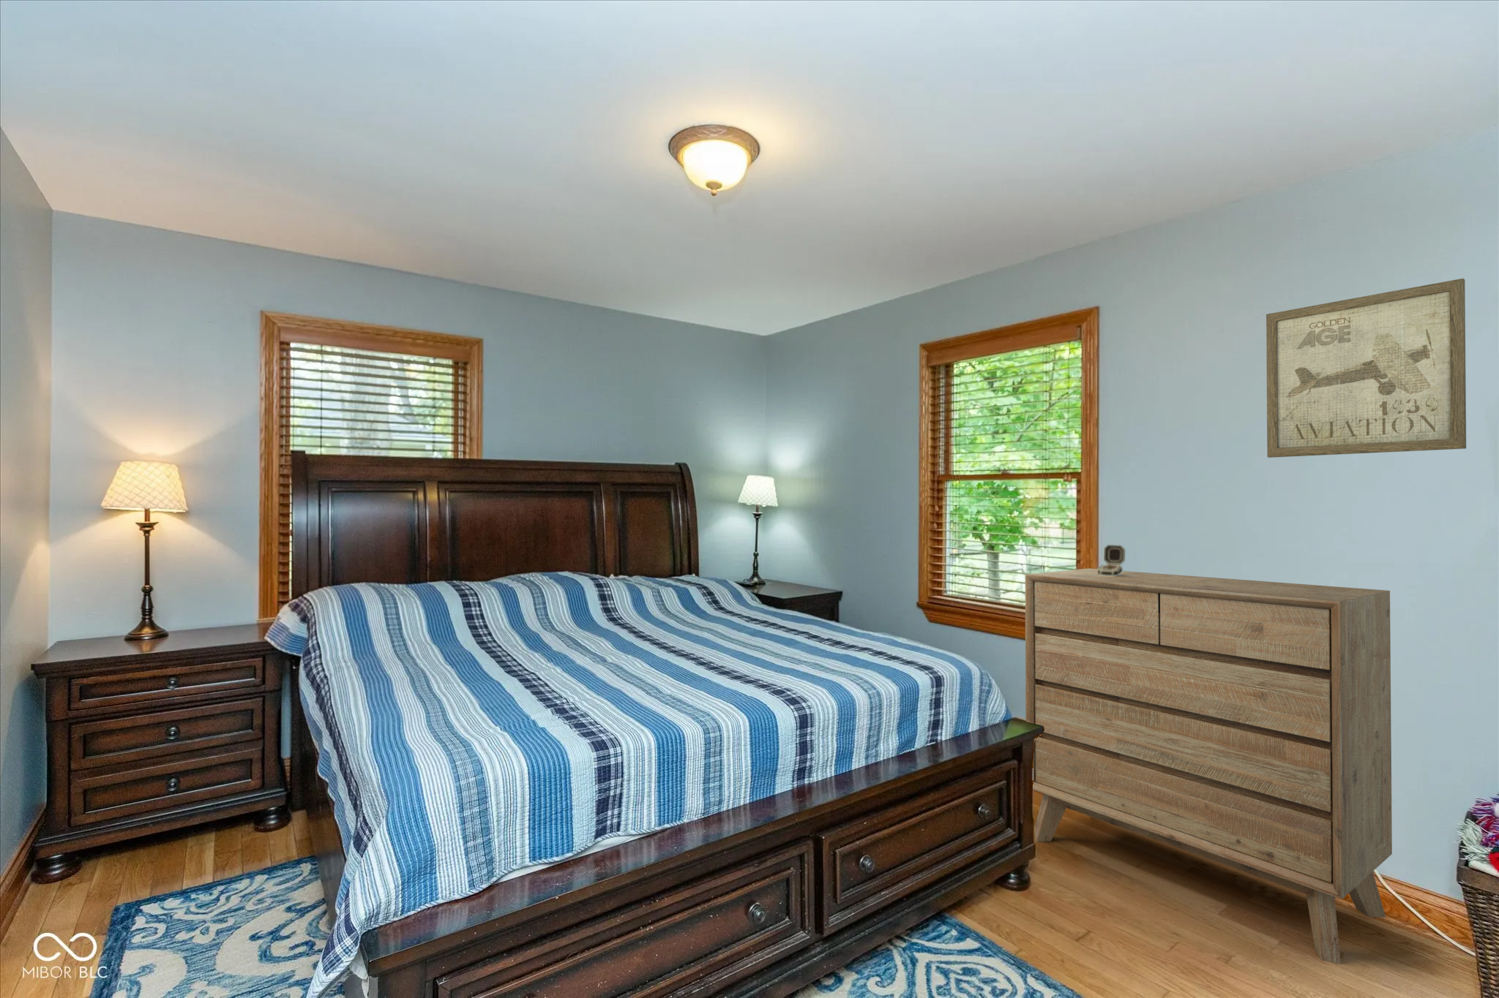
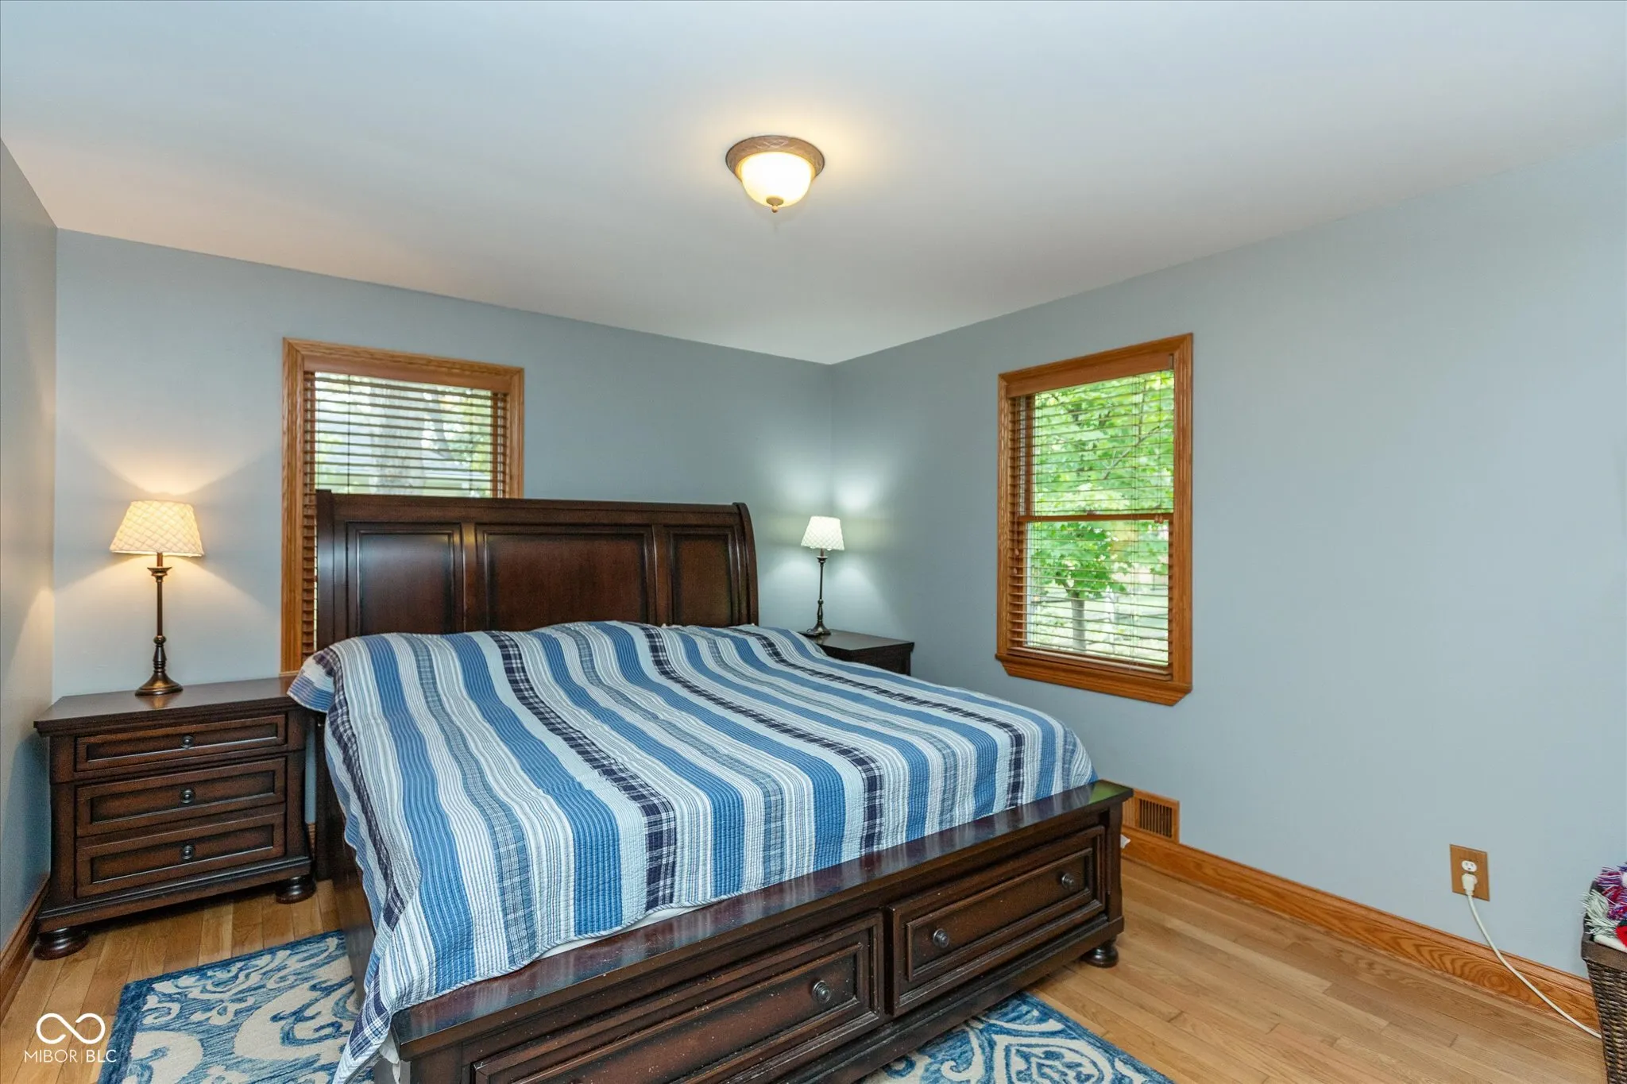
- jewelry box (1111, 559)
- wall art (1357, 375)
- dresser (1189, 726)
